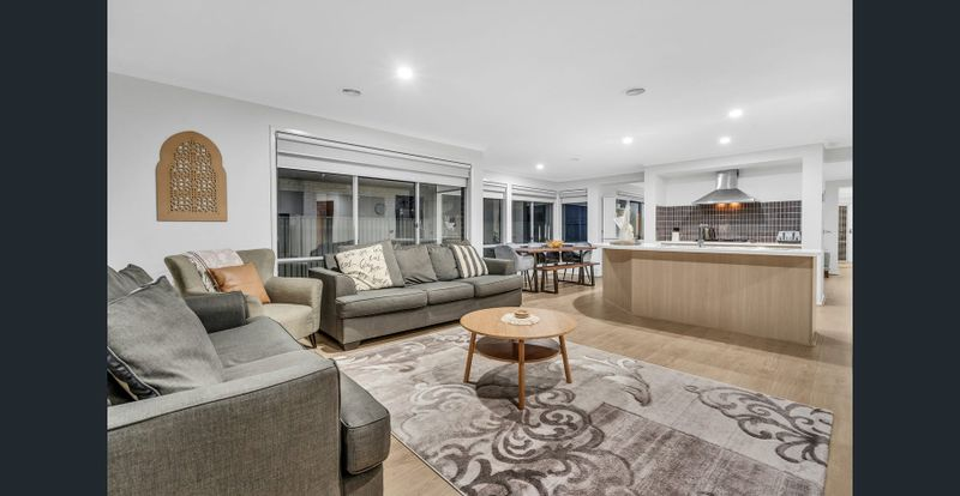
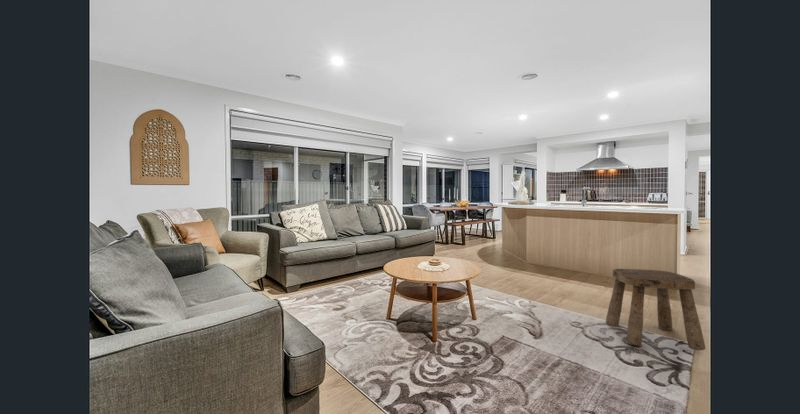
+ stool (657, 305)
